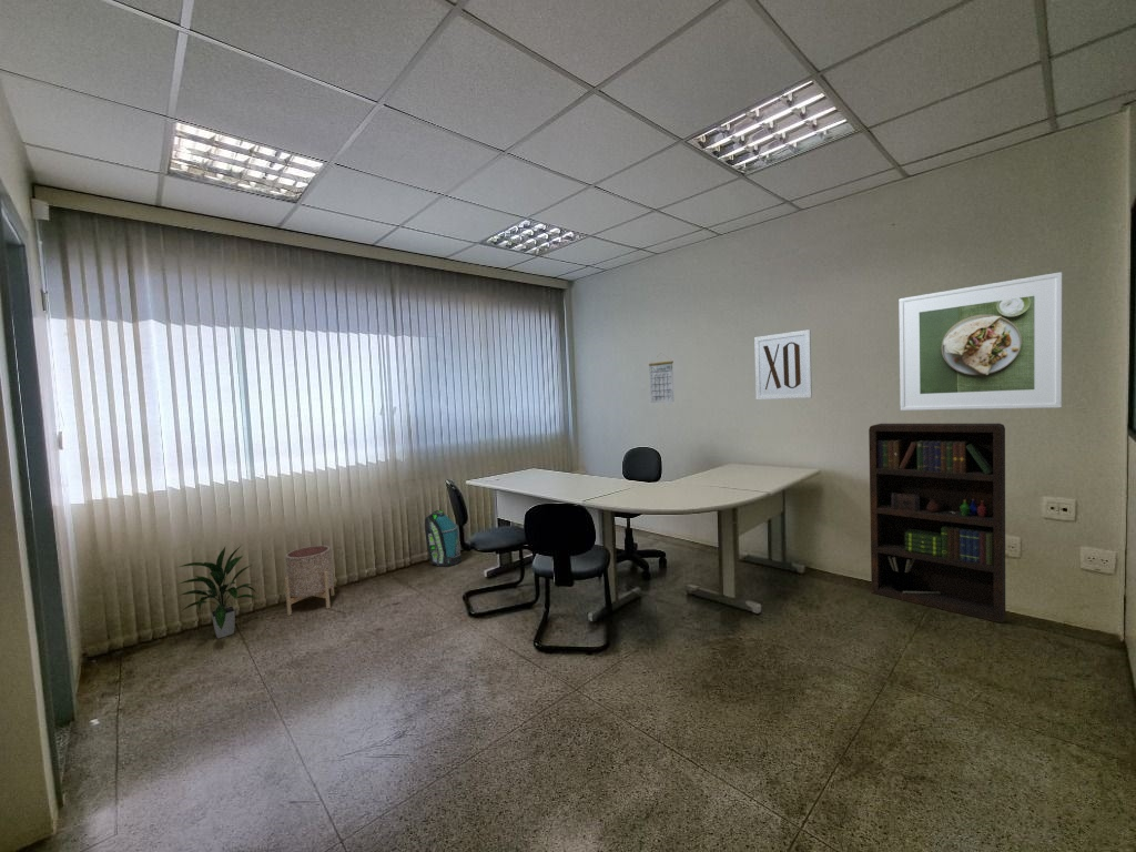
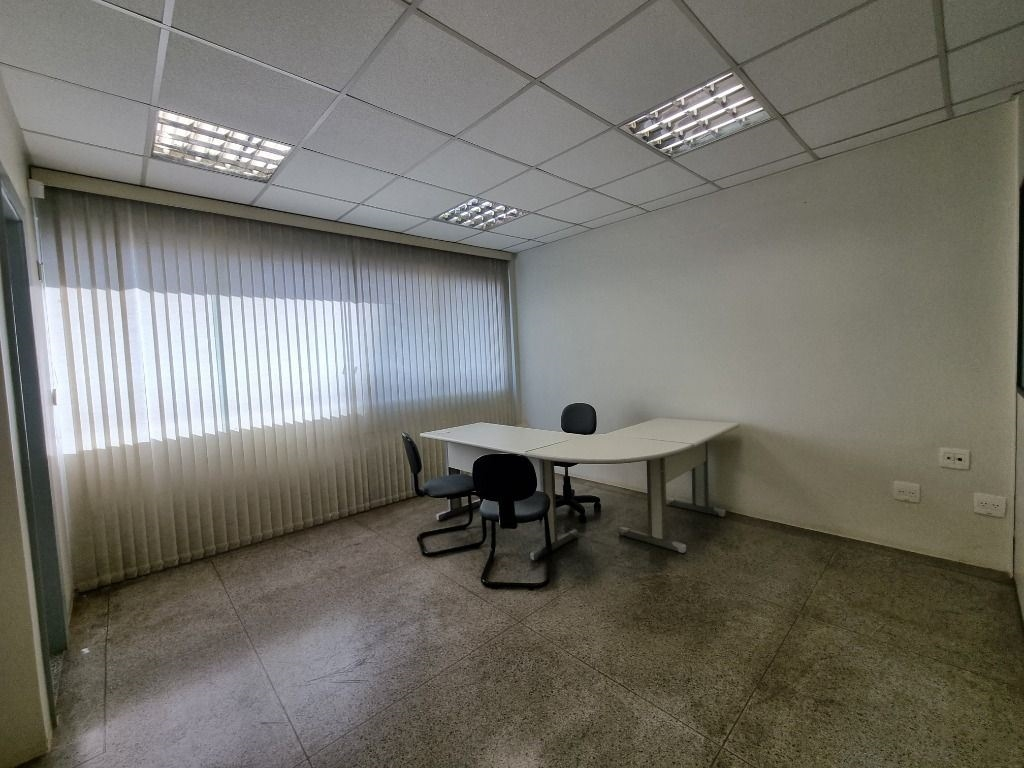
- planter (310, 578)
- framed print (973, 348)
- bookcase (933, 514)
- wall art (782, 366)
- backpack (442, 537)
- indoor plant (220, 591)
- calendar (661, 377)
